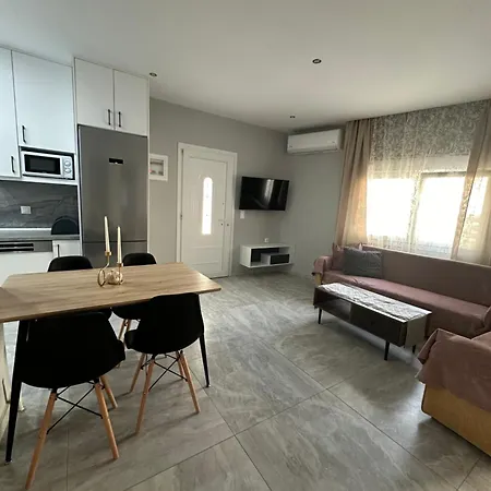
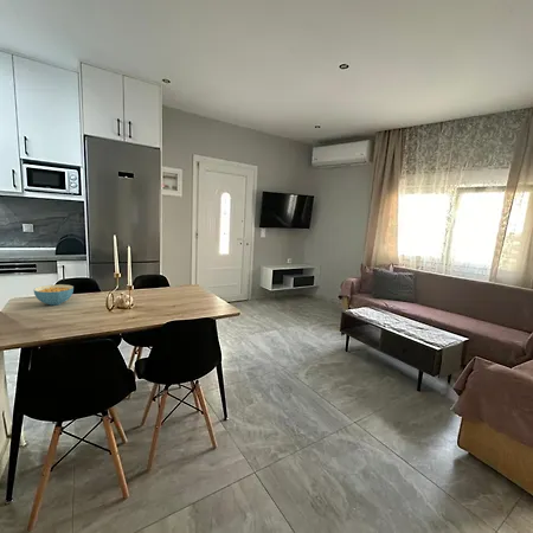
+ cereal bowl (54, 295)
